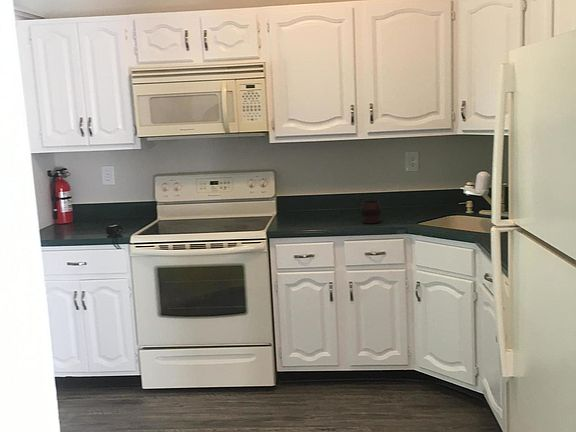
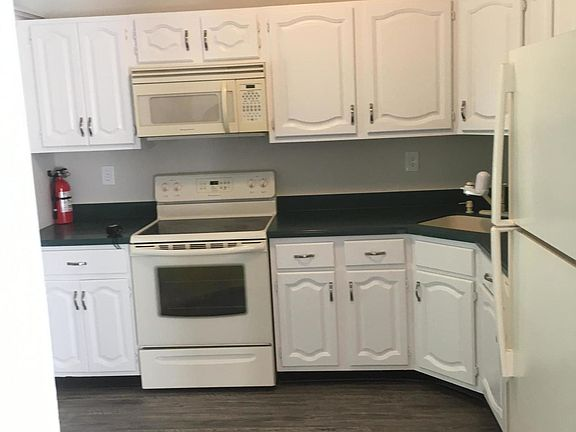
- cup (371, 212)
